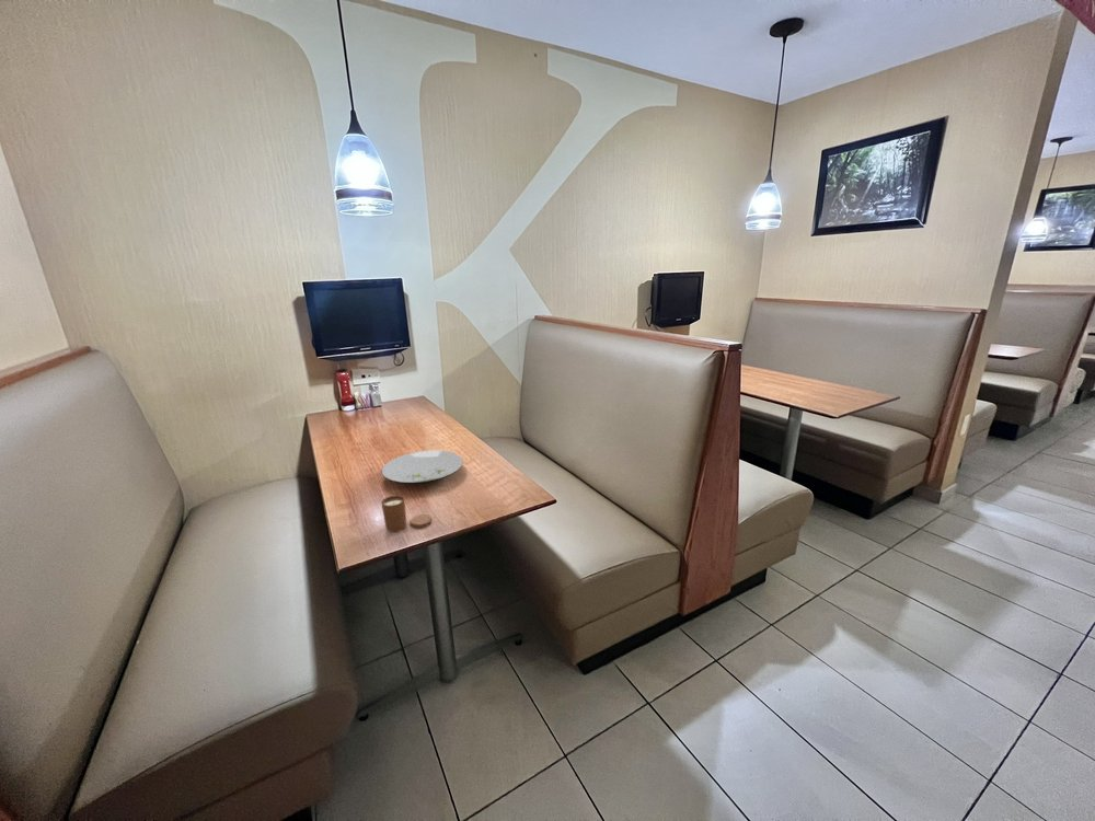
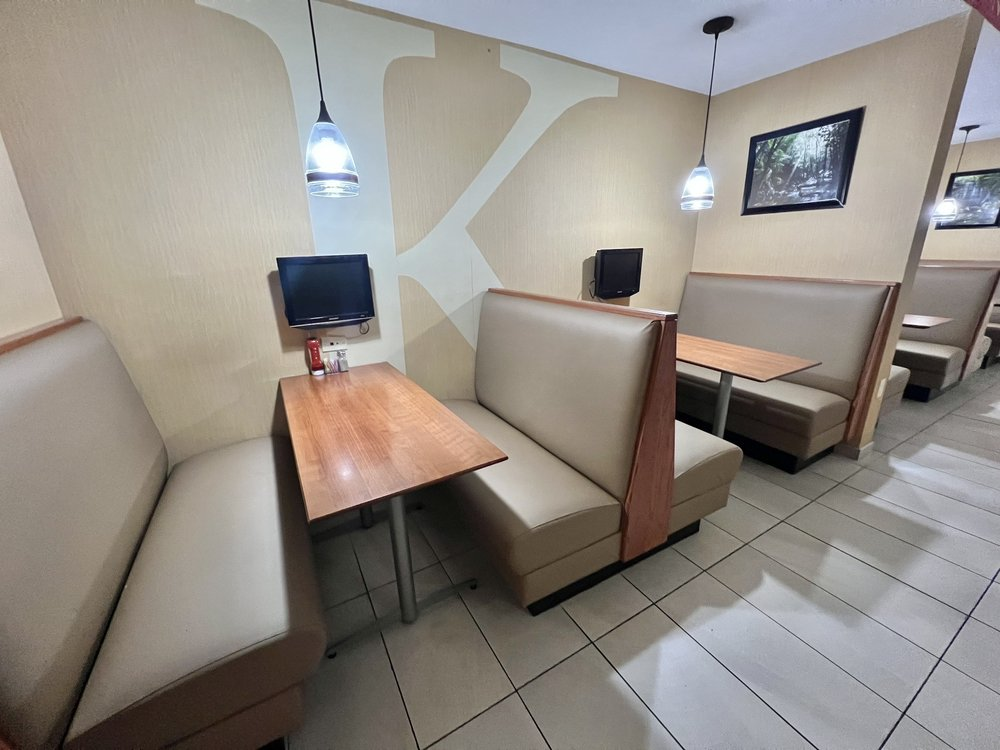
- plate (423, 470)
- candle (405, 512)
